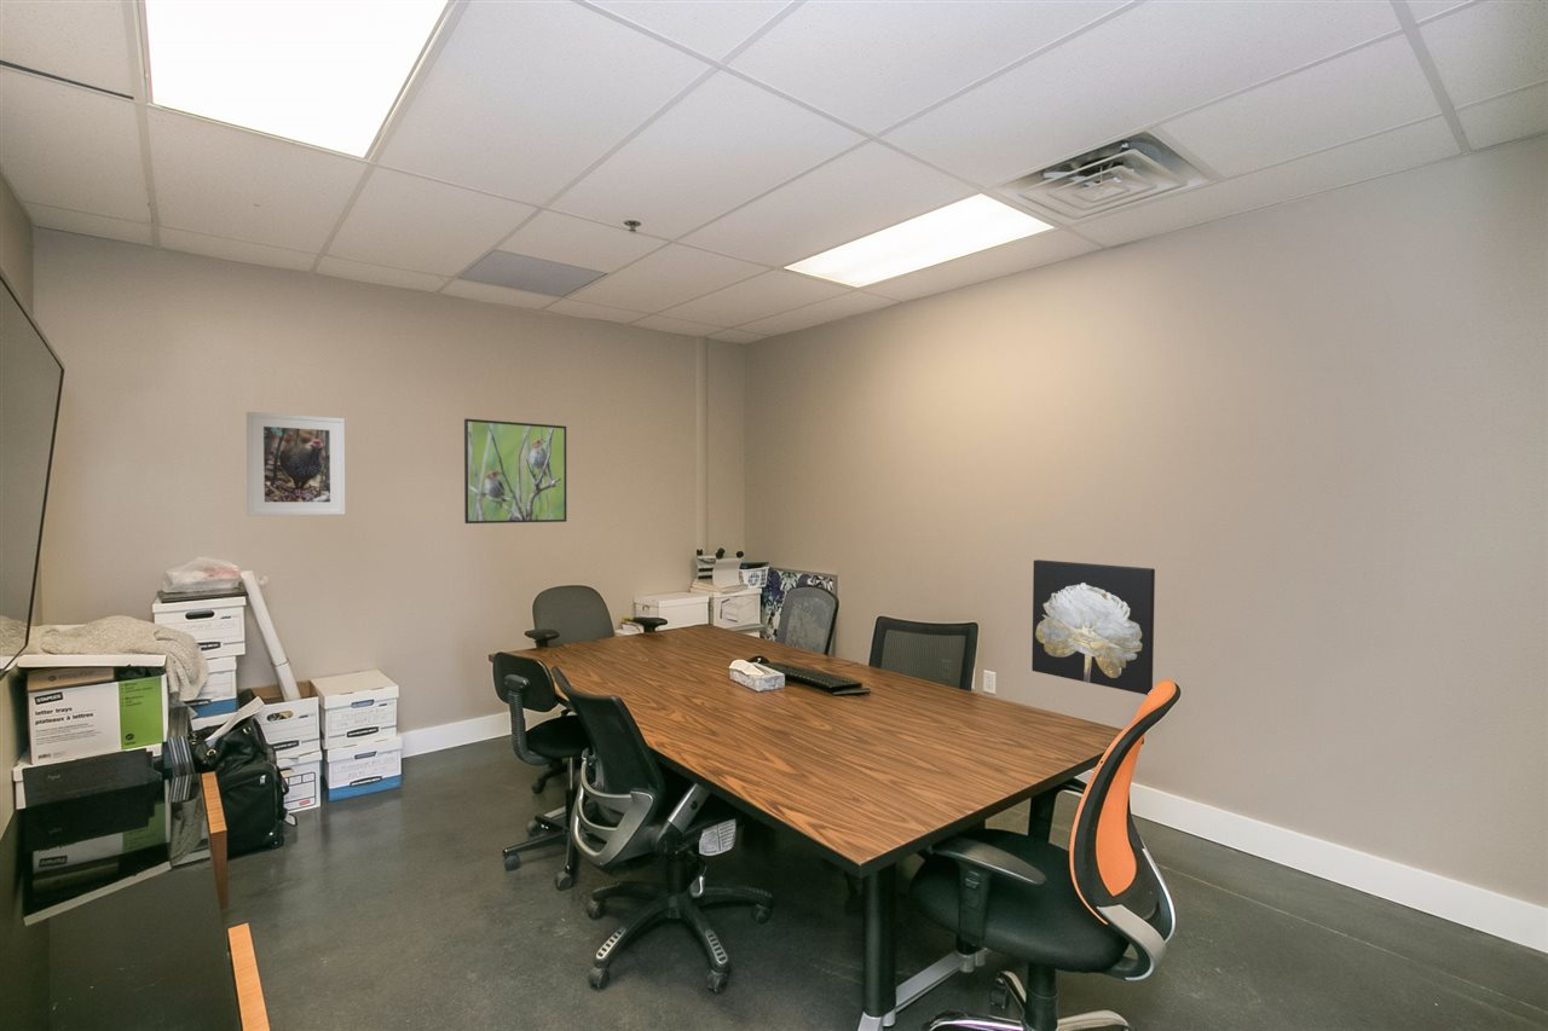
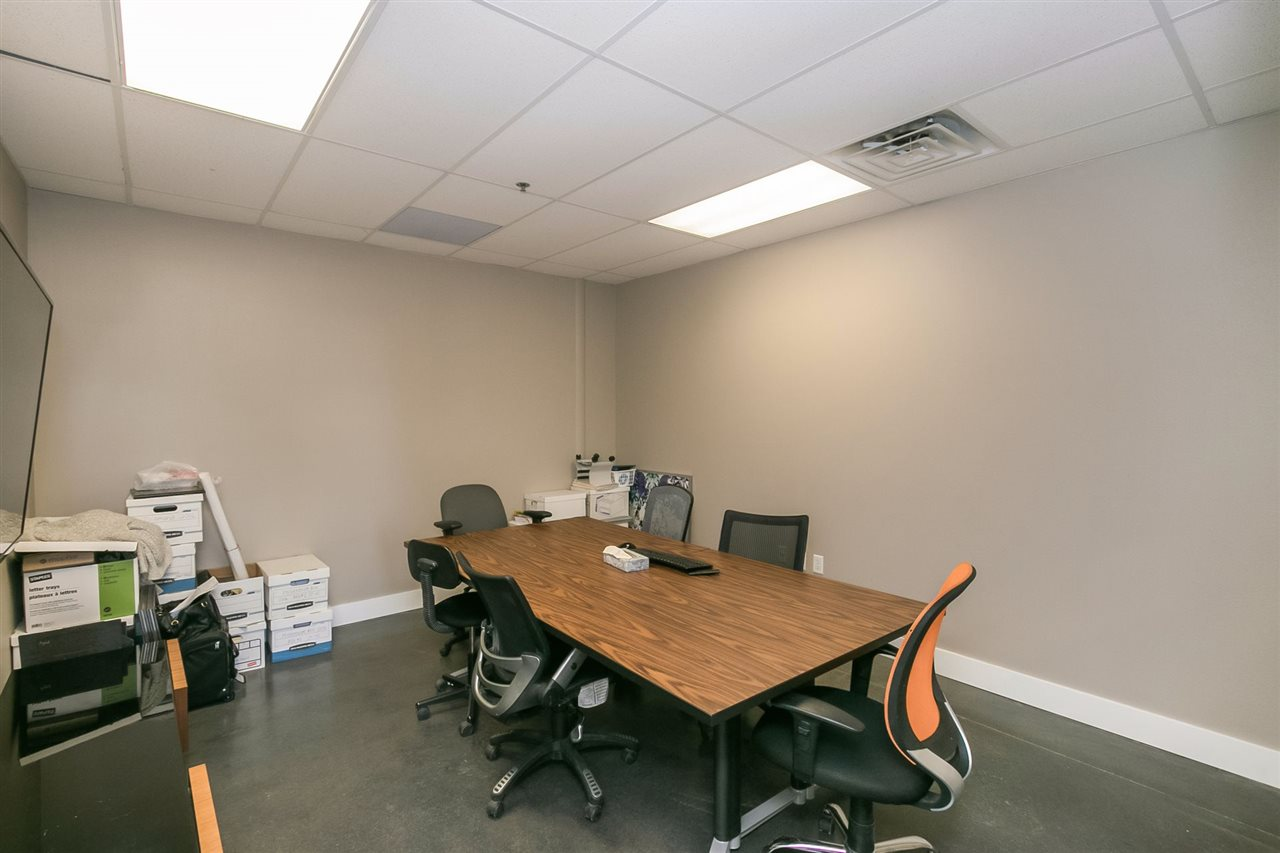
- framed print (518, 473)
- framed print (298, 464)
- wall art (1090, 622)
